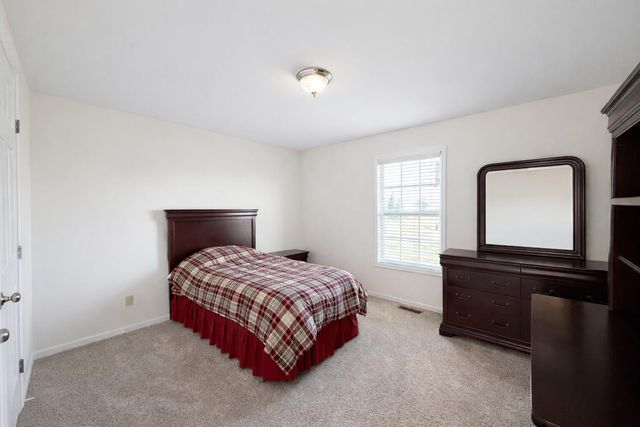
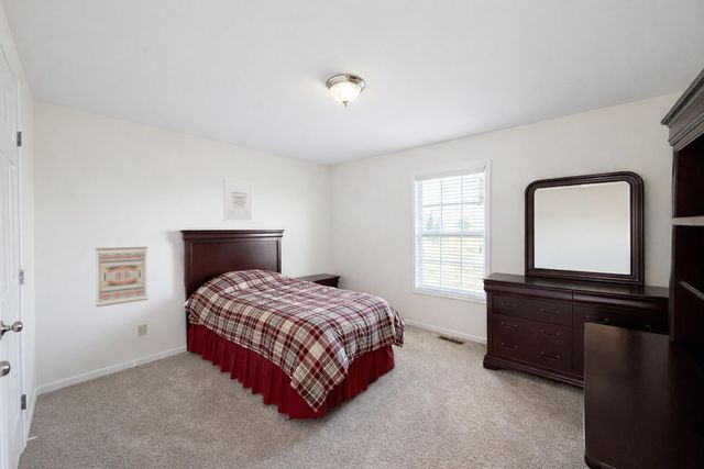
+ wall art (122, 275)
+ wall art (239, 201)
